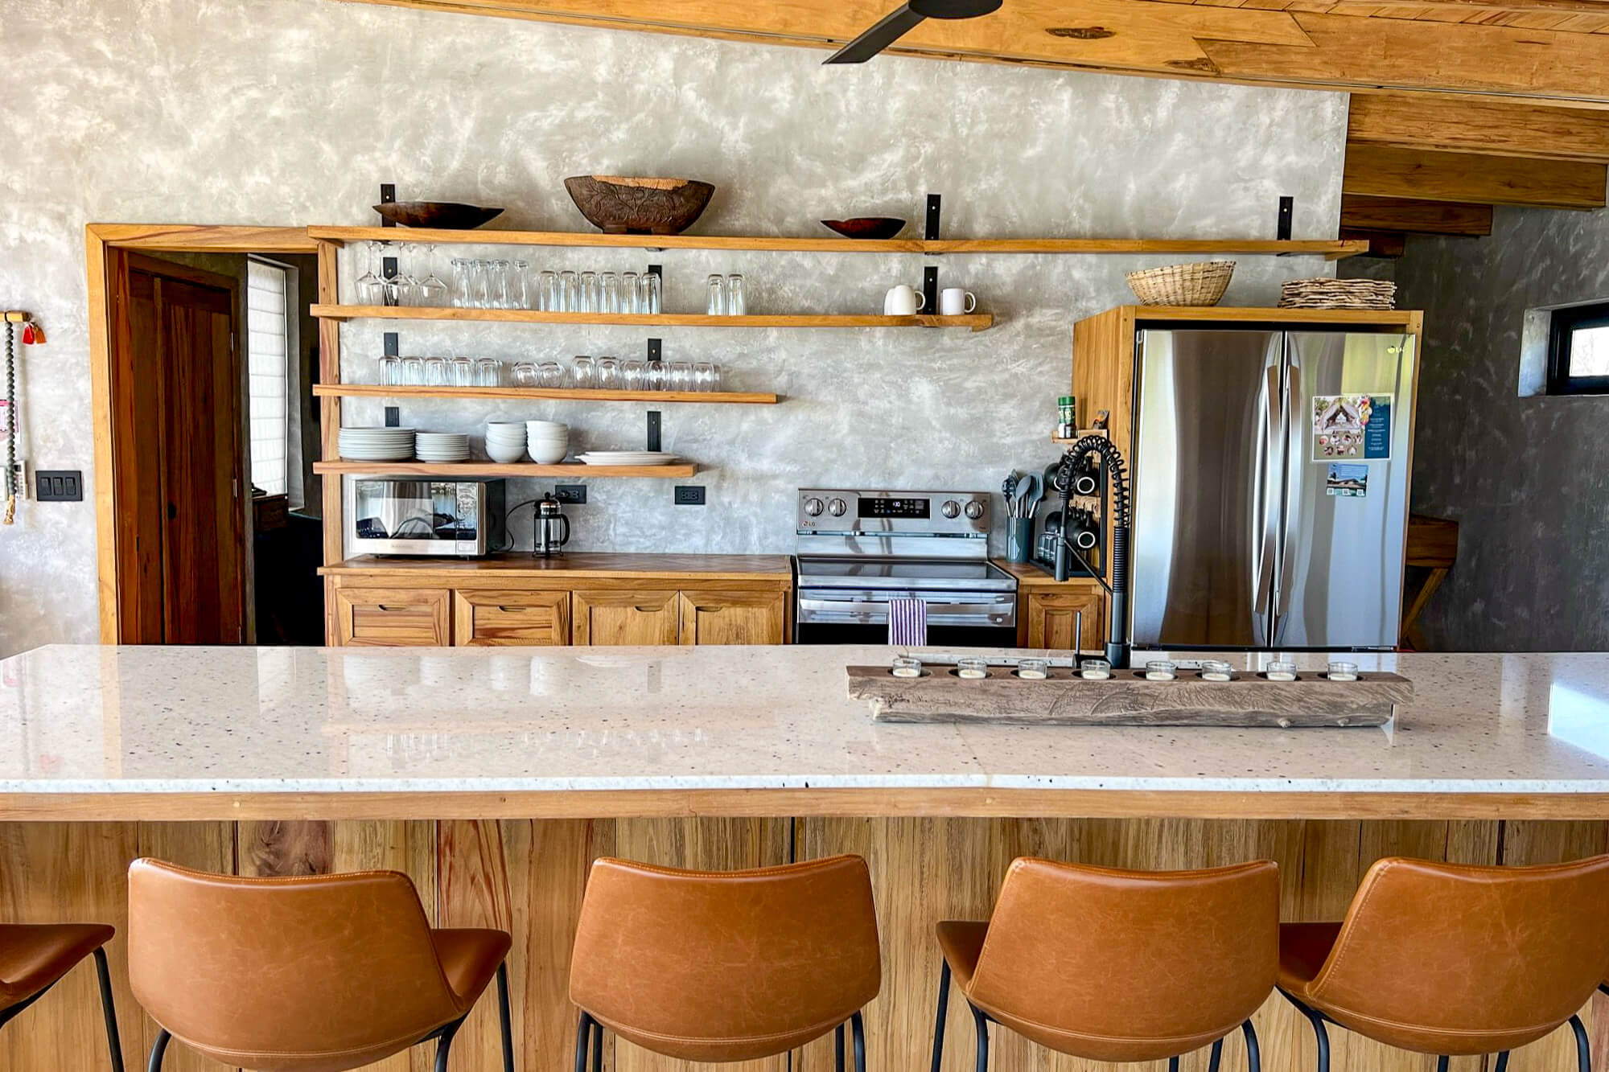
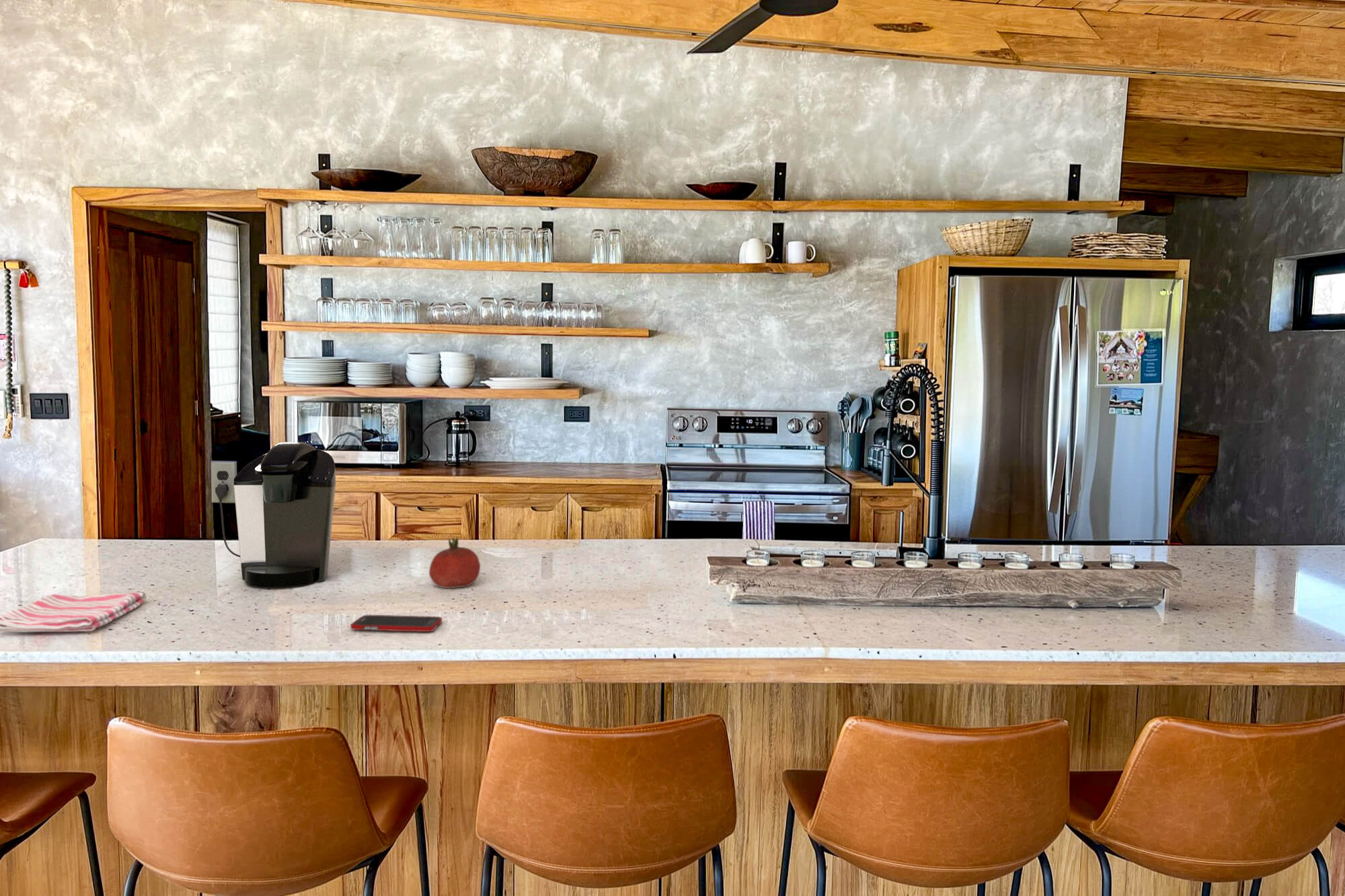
+ dish towel (74, 608)
+ cell phone (397, 623)
+ fruit (454, 561)
+ coffee maker (262, 510)
